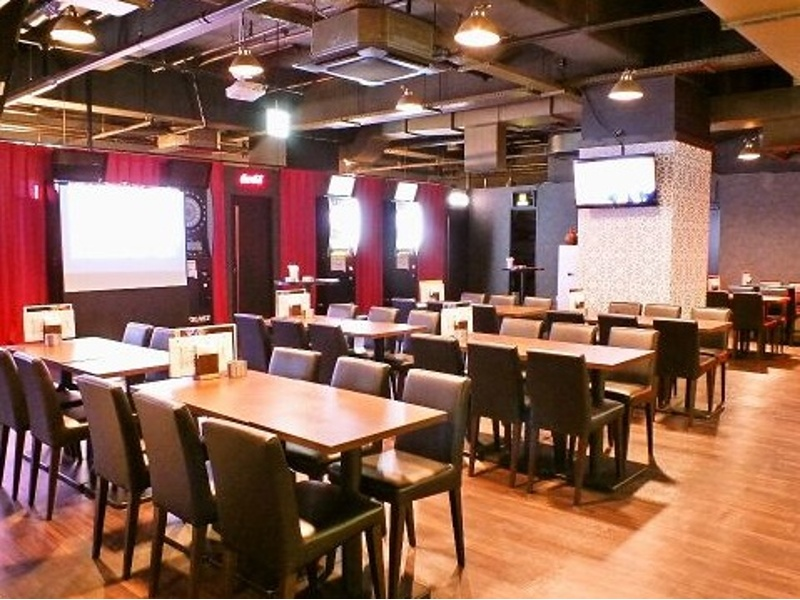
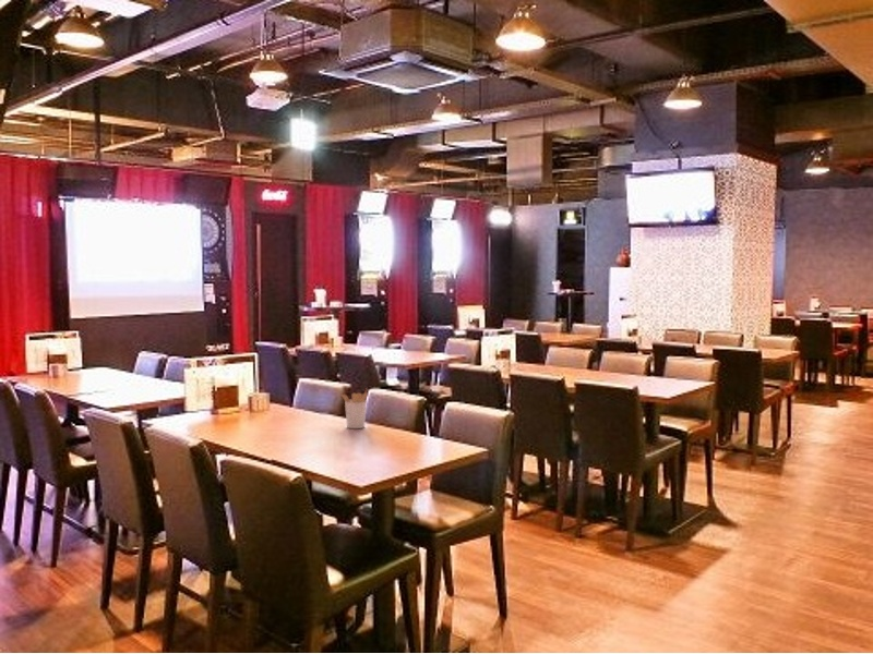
+ utensil holder (357, 408)
